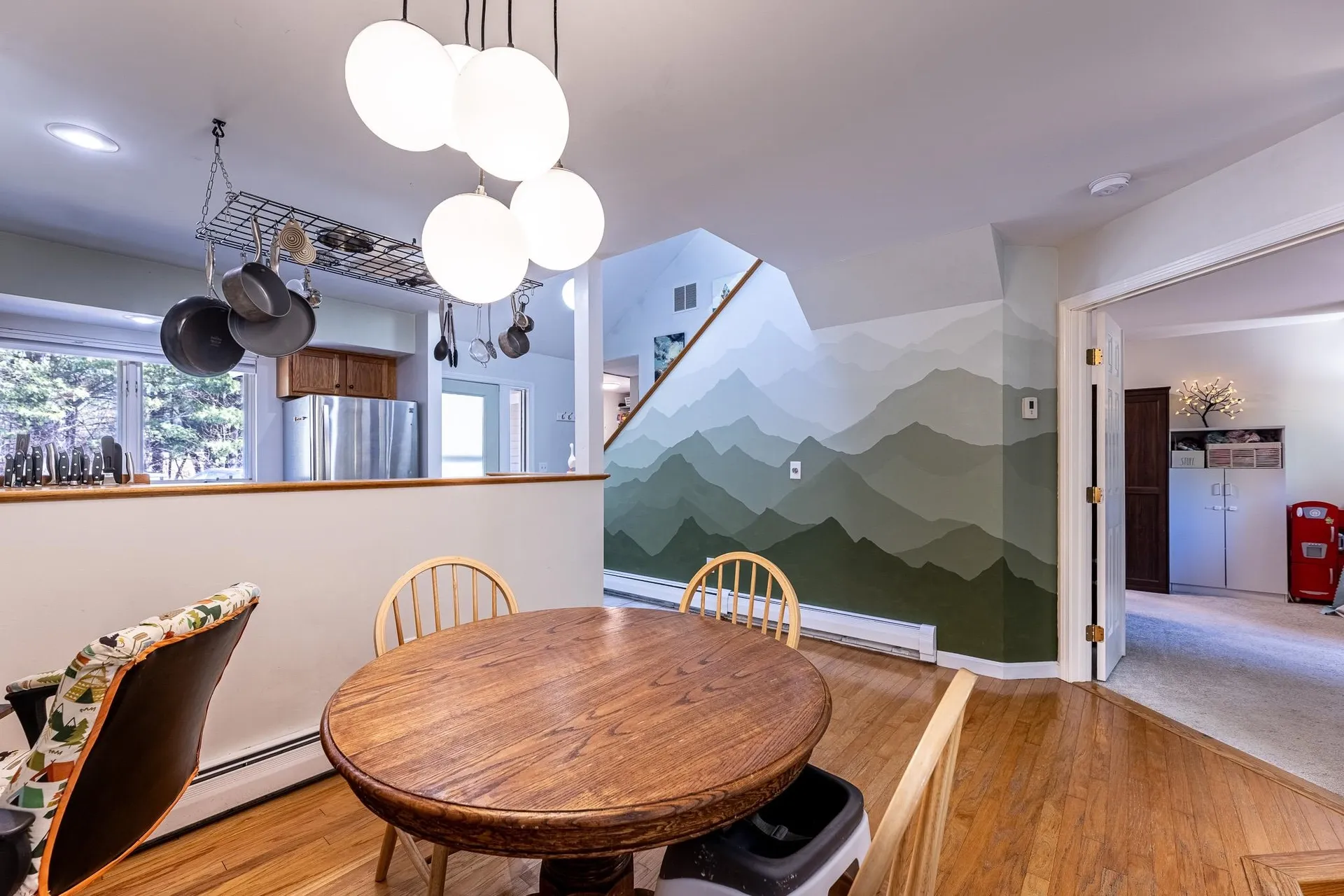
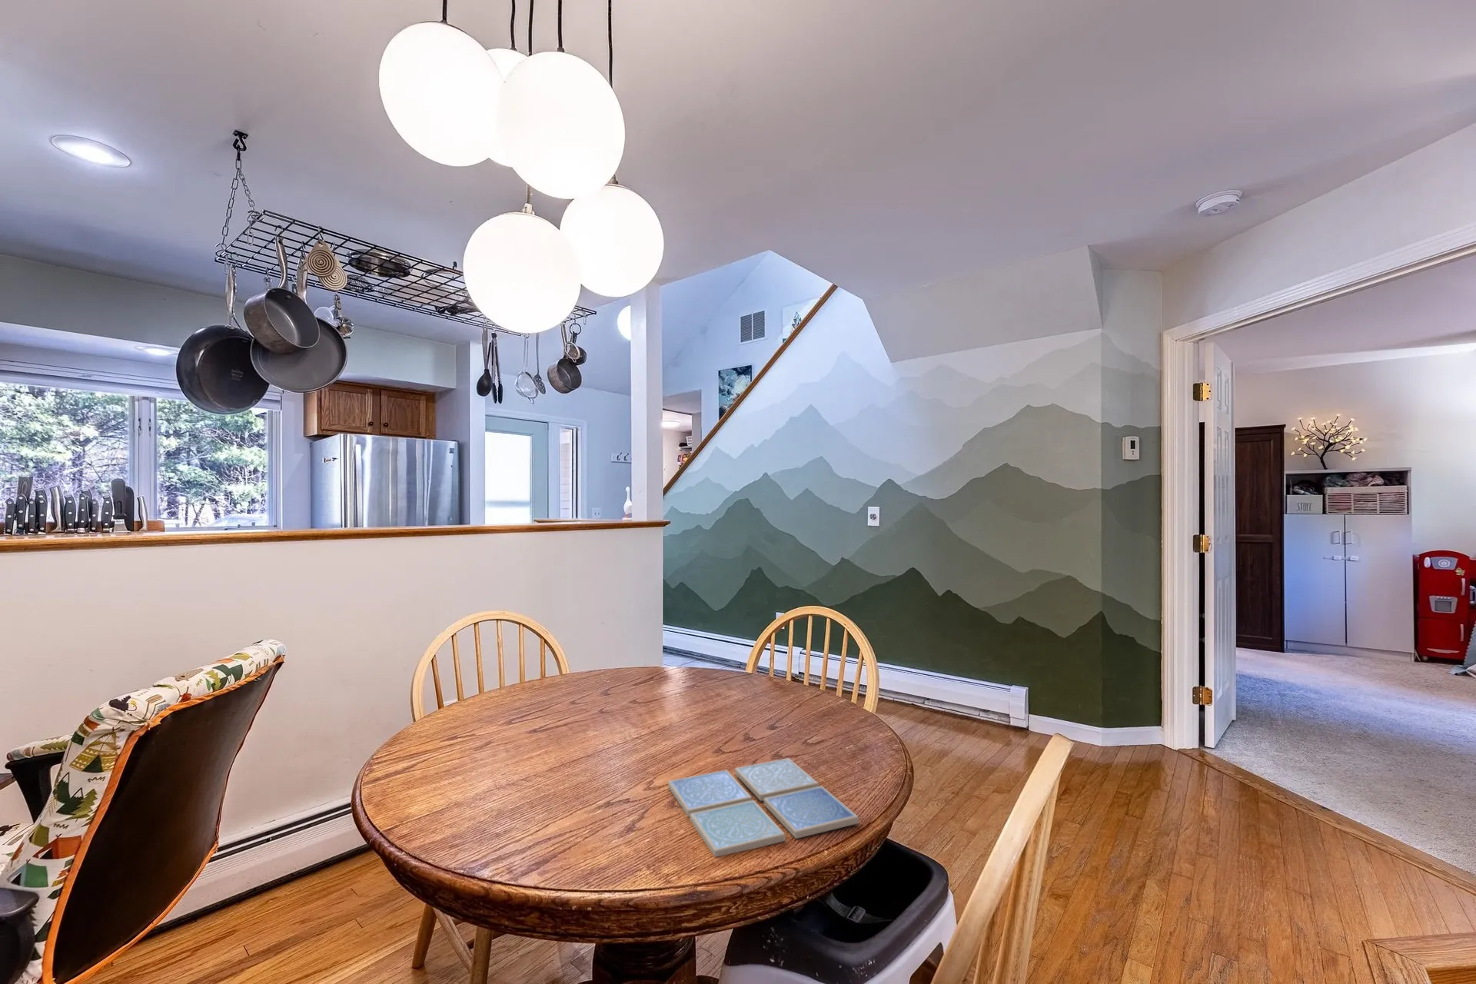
+ drink coaster (759, 798)
